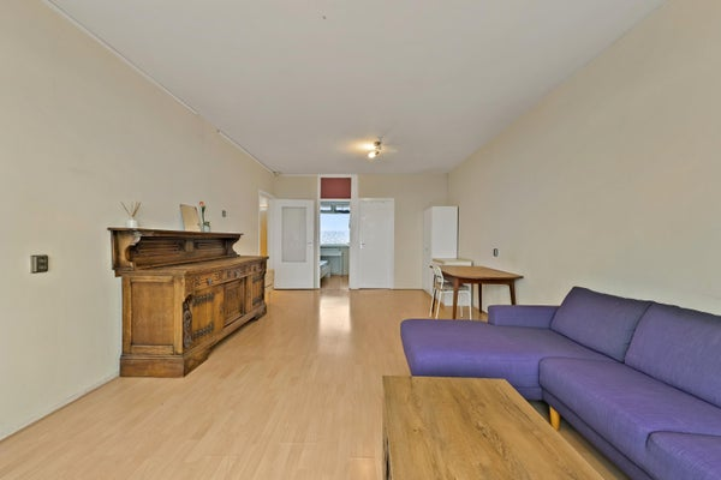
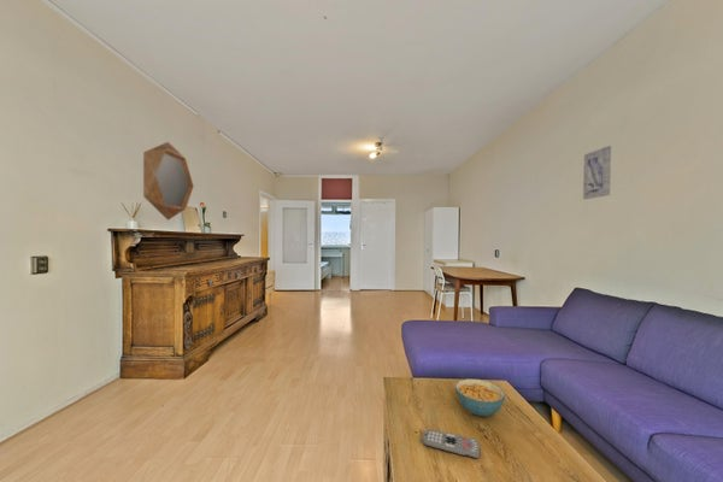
+ wall art (595, 174)
+ remote control (449, 442)
+ cereal bowl (478, 400)
+ home mirror (171, 181)
